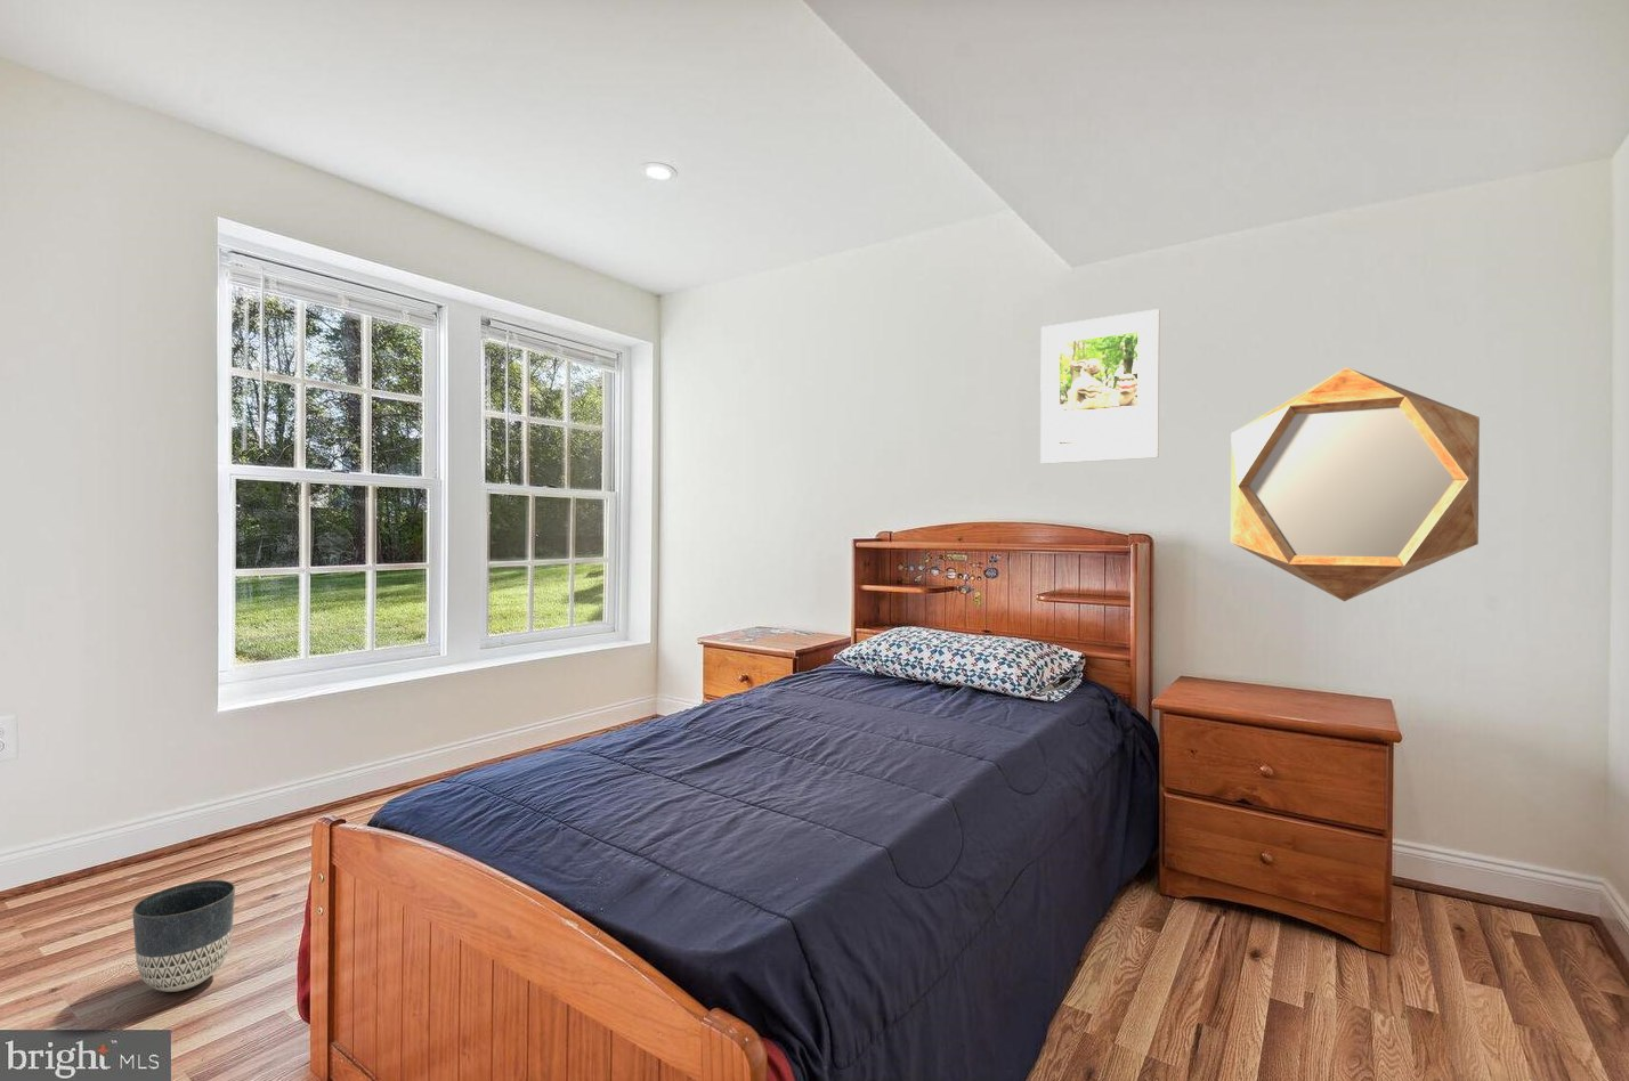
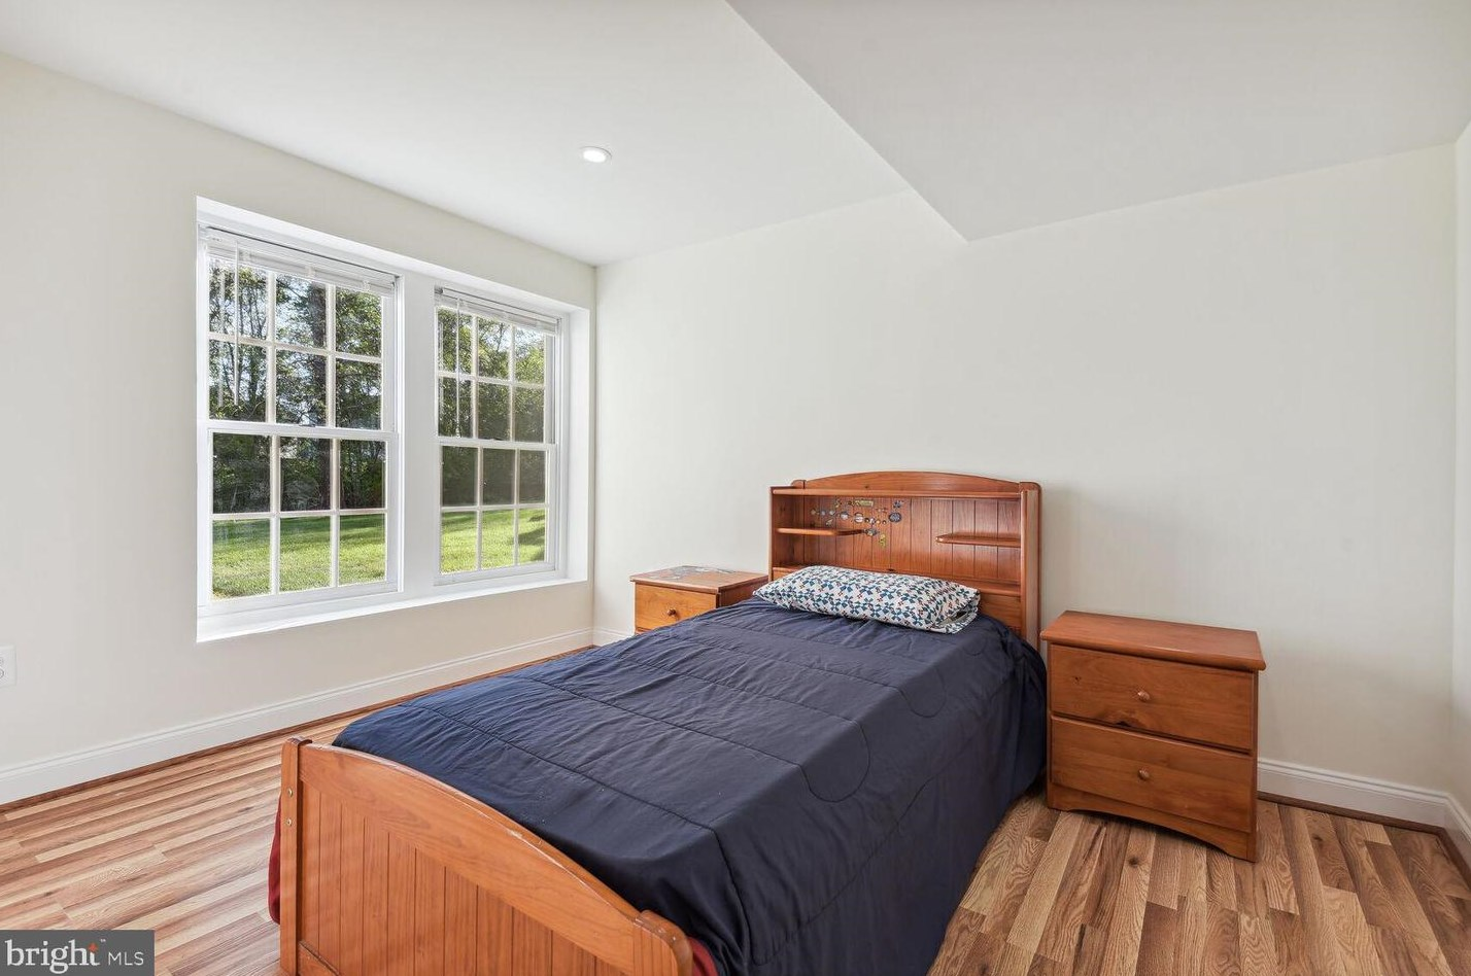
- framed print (1097, 388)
- planter (185, 941)
- home mirror (1345, 484)
